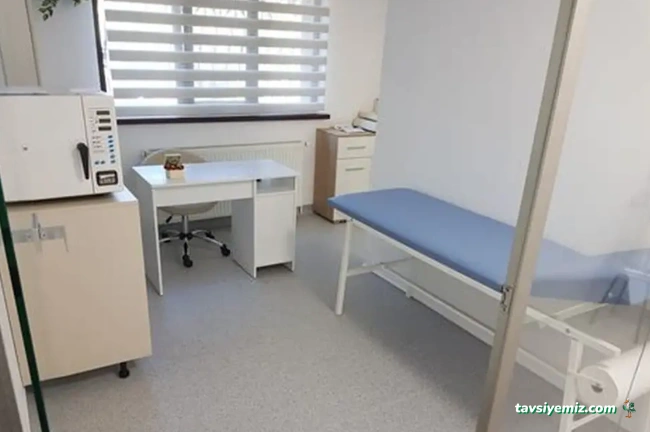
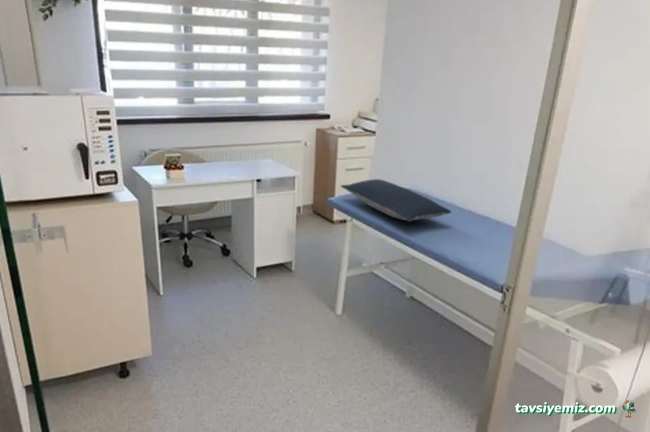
+ pillow (393, 198)
